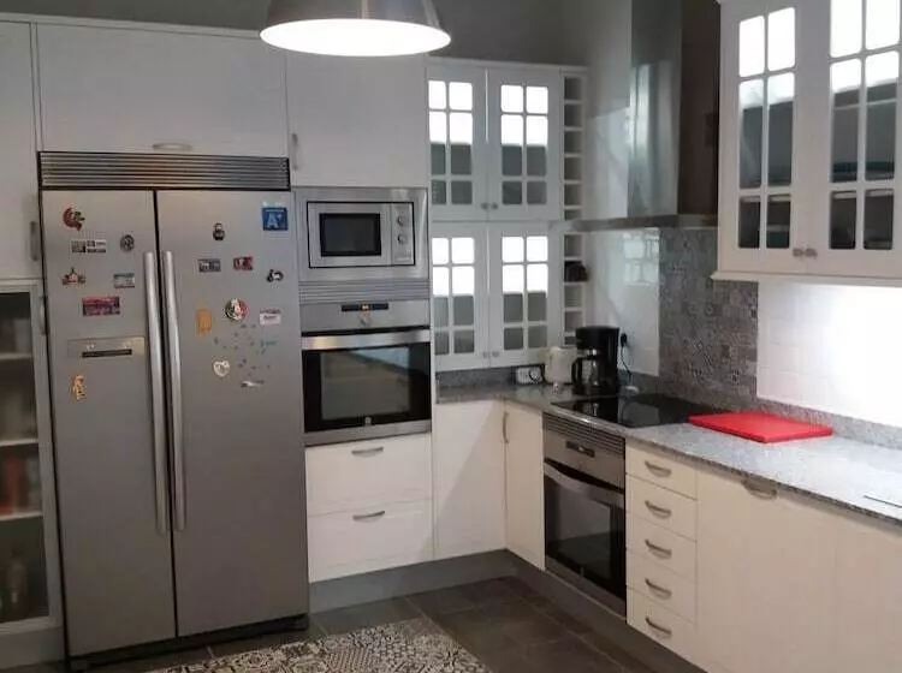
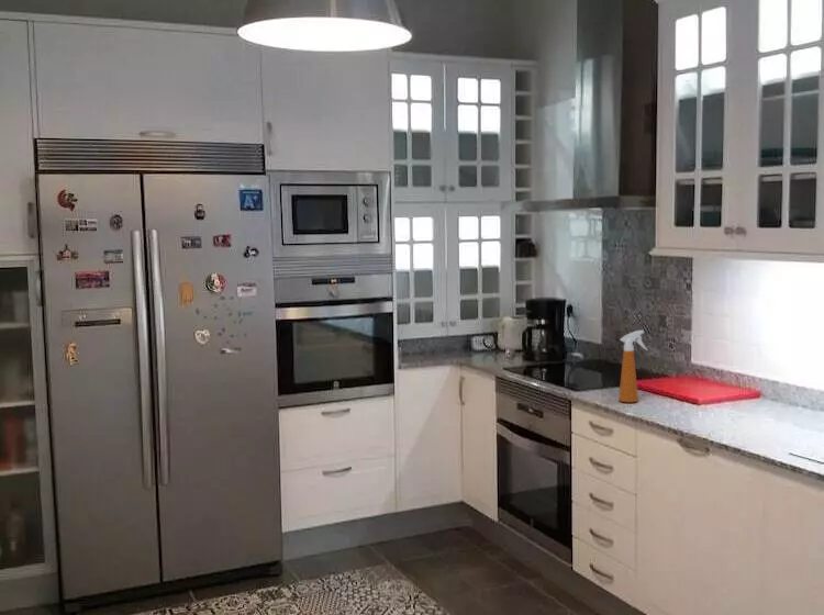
+ spray bottle (633, 365)
